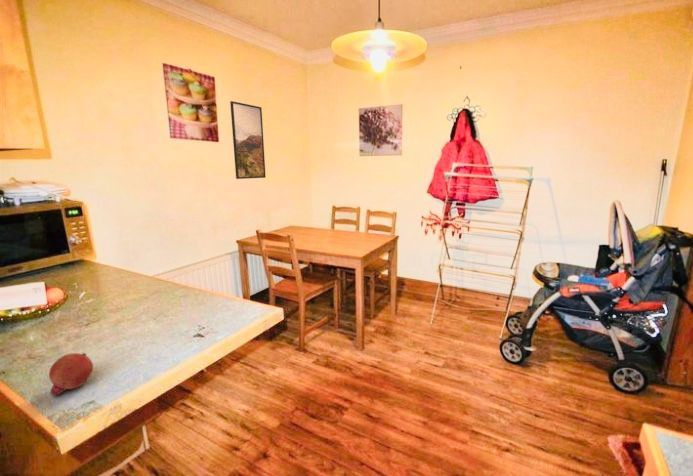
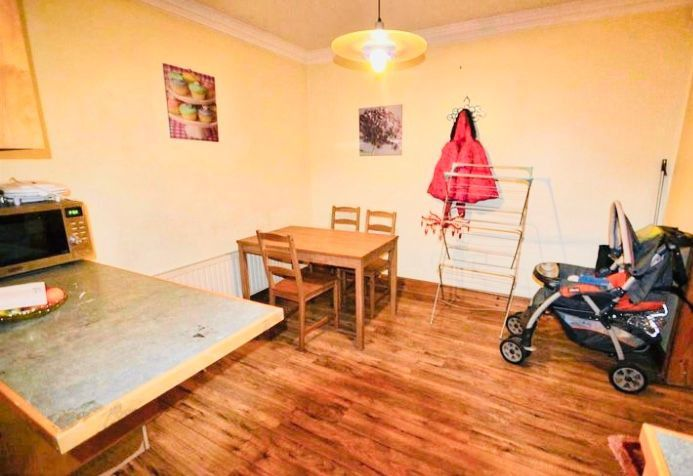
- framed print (249, 142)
- fruit (70, 371)
